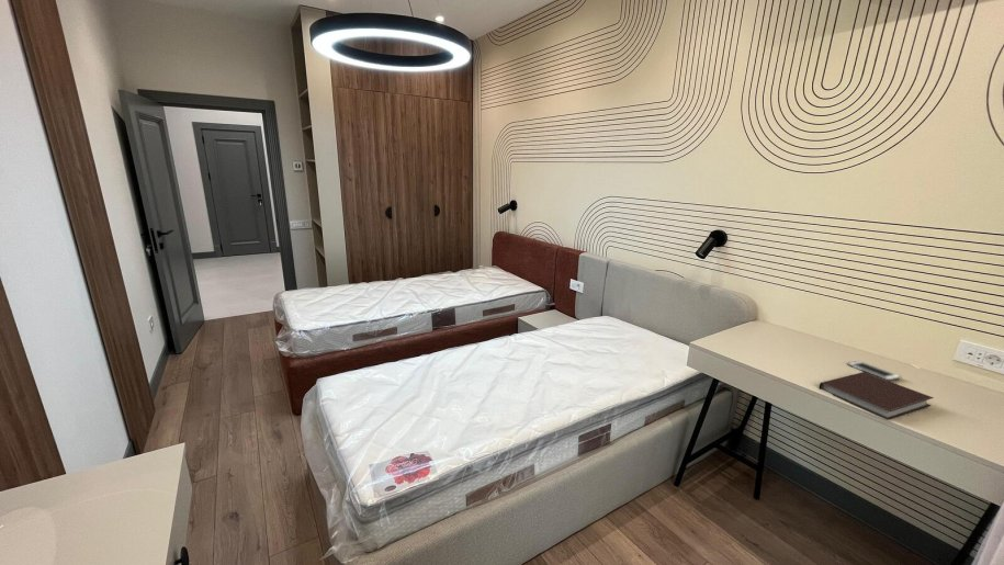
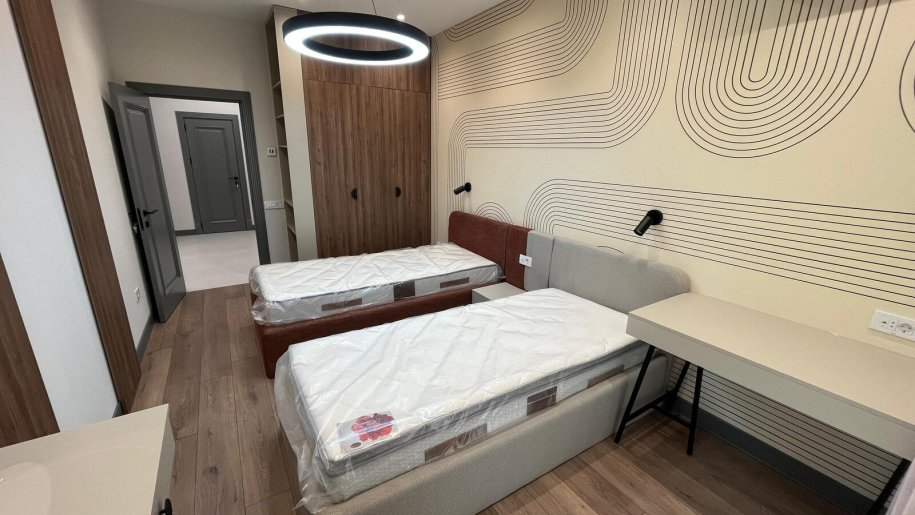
- notebook (873, 393)
- cell phone (872, 370)
